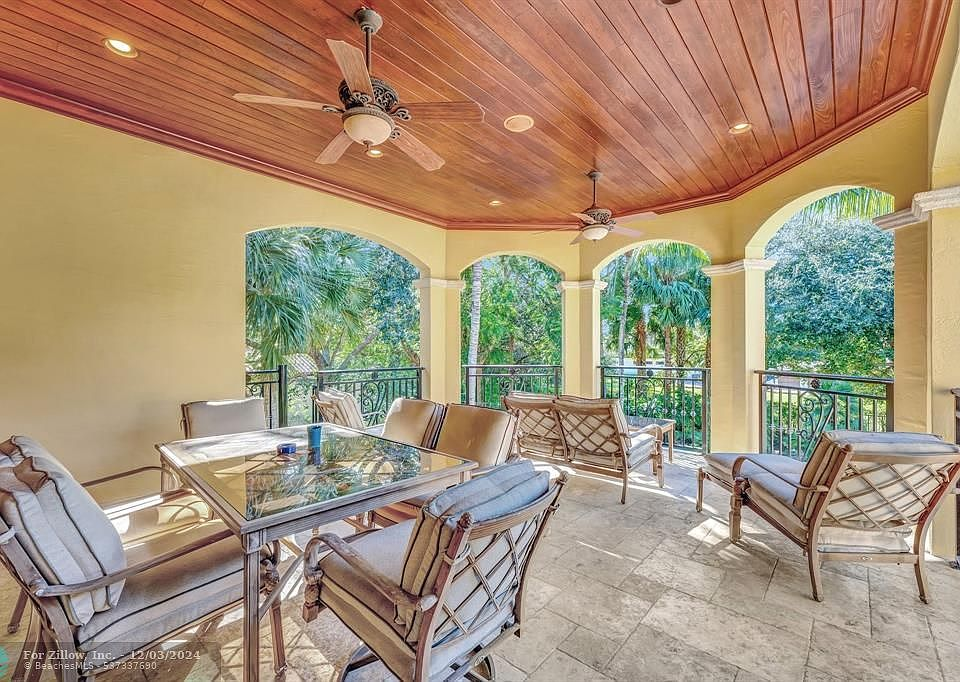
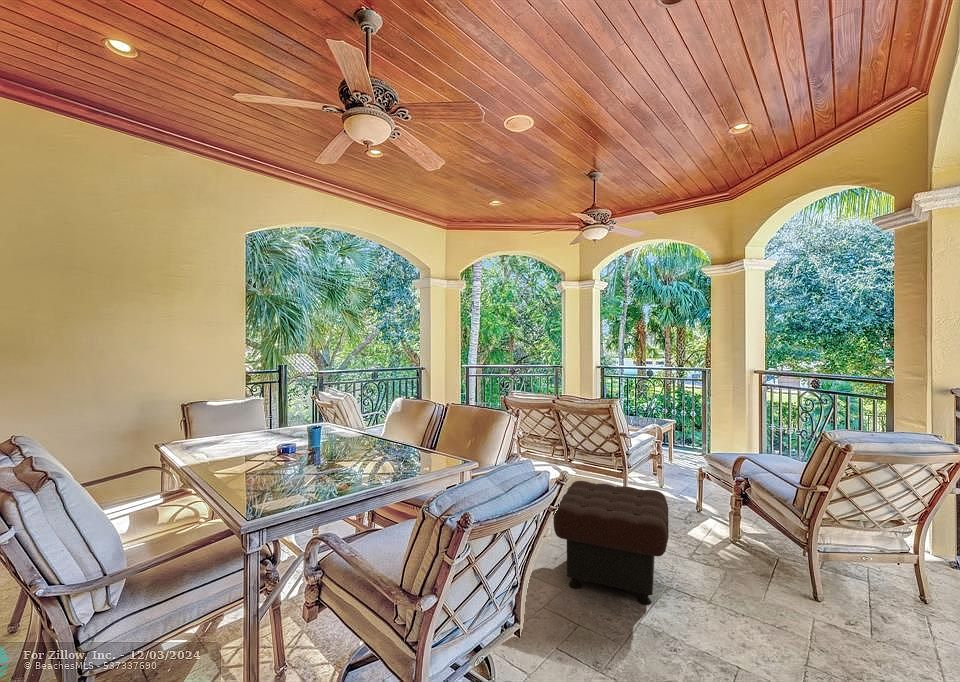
+ ottoman (612, 536)
